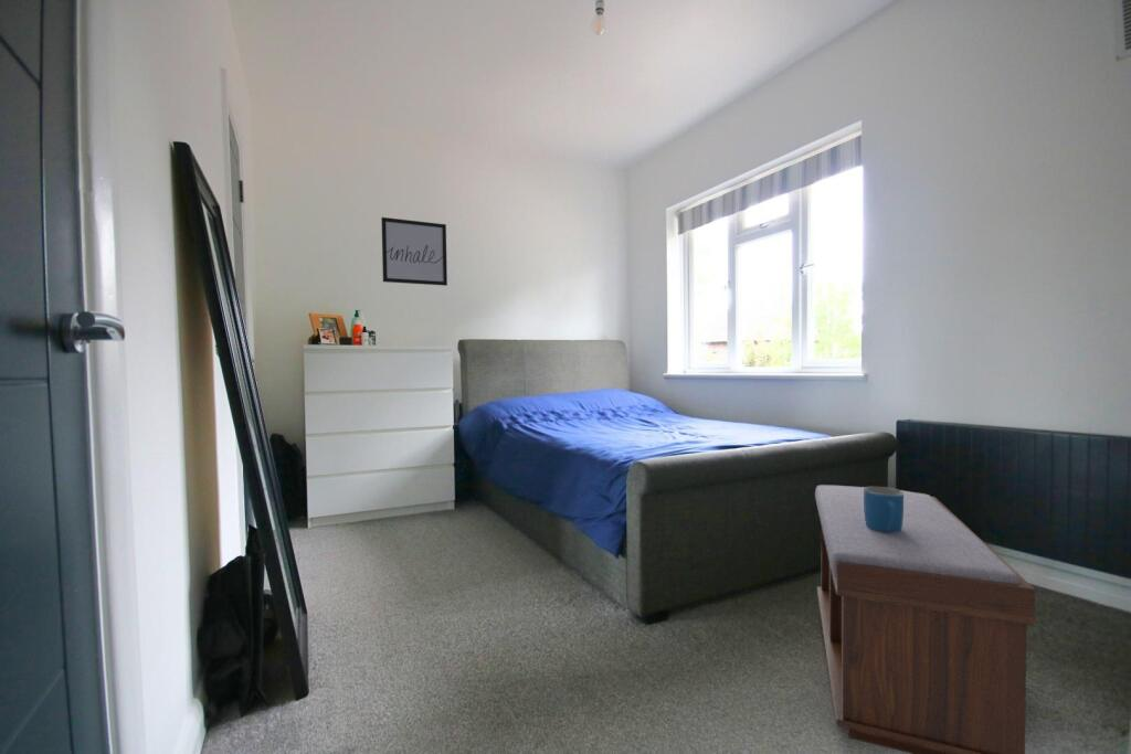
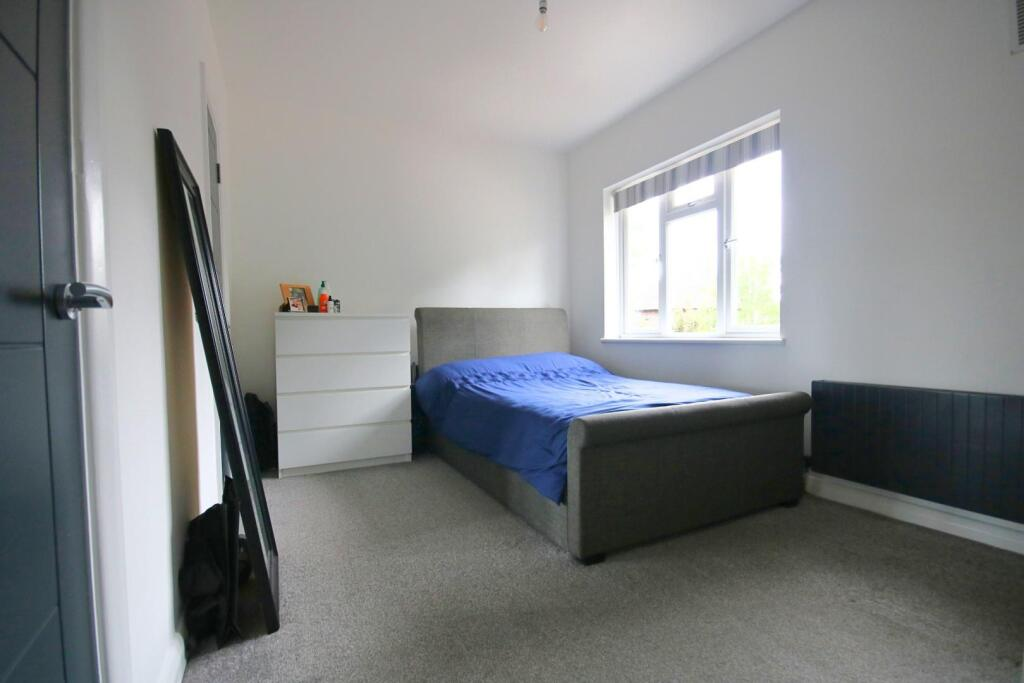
- wall art (414, 252)
- bench (891, 594)
- mug (885, 510)
